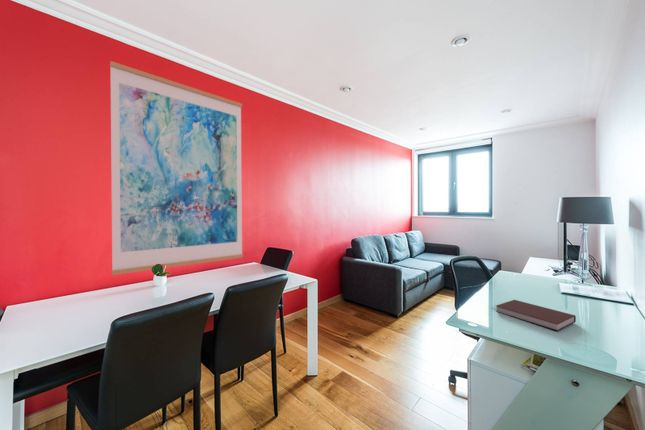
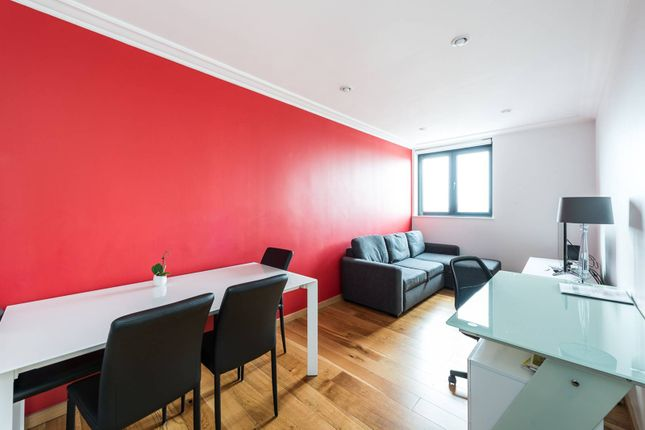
- wall art (187, 175)
- notebook (533, 313)
